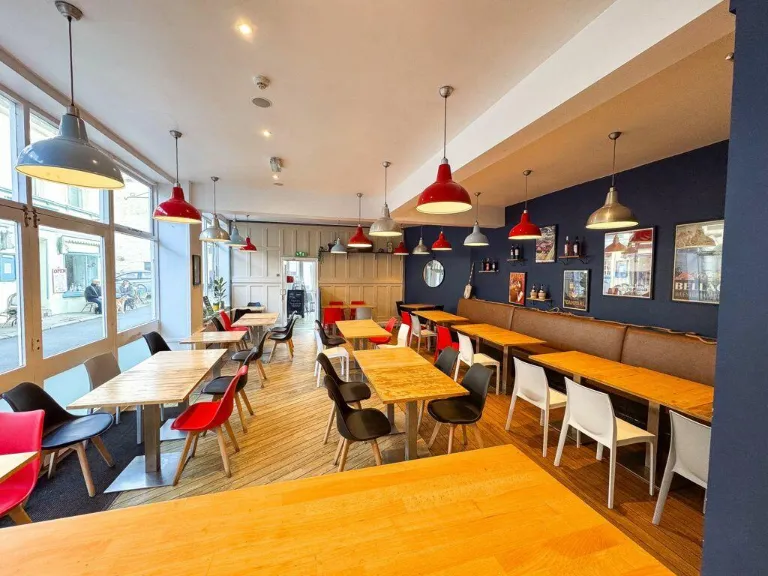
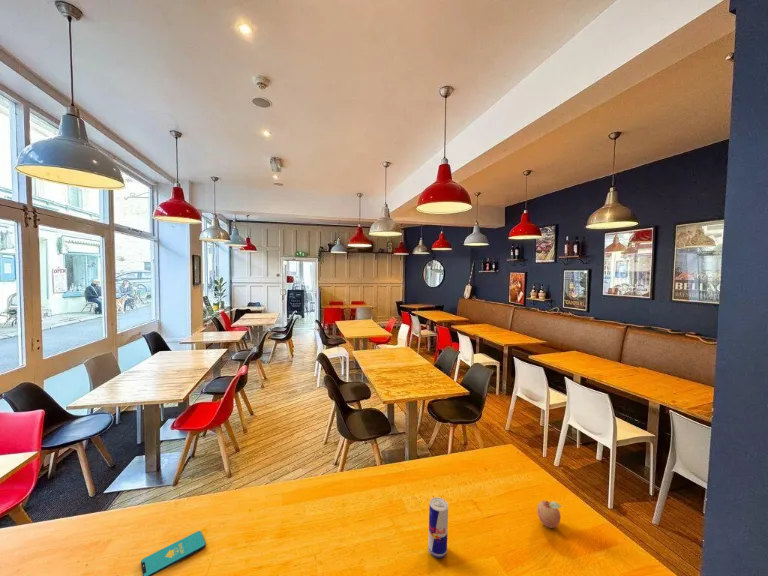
+ beverage can (438, 527)
+ smartphone (174, 552)
+ fruit (549, 512)
